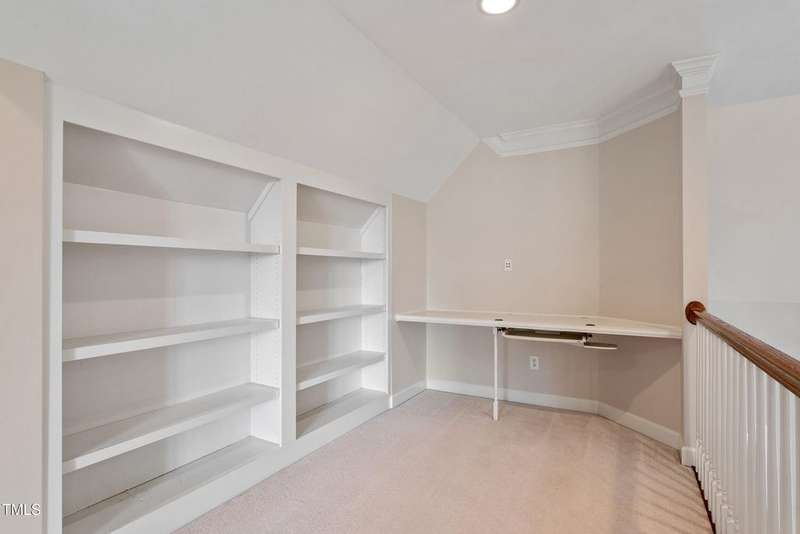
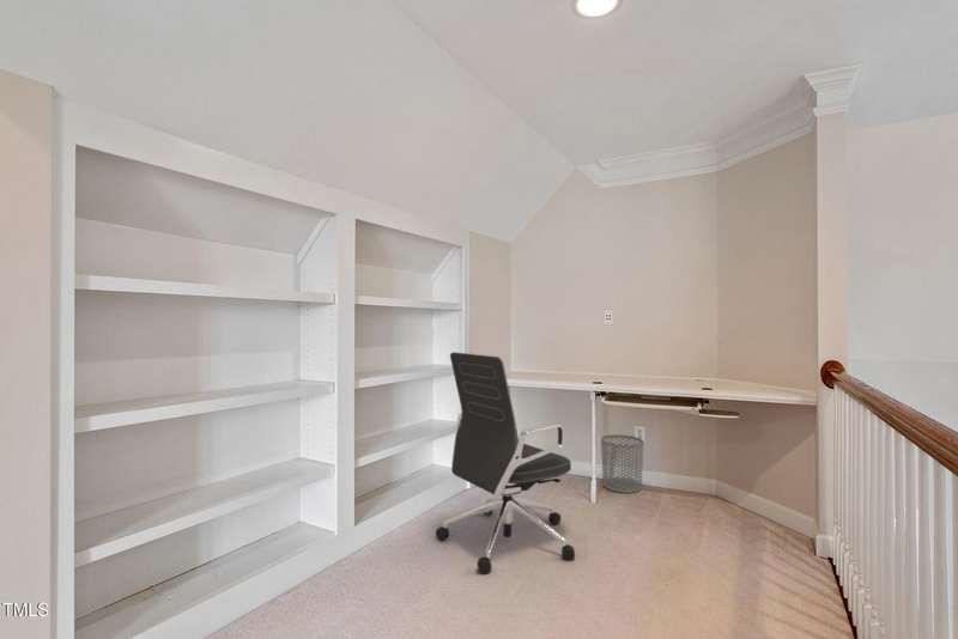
+ office chair (511, 445)
+ waste bin (622, 463)
